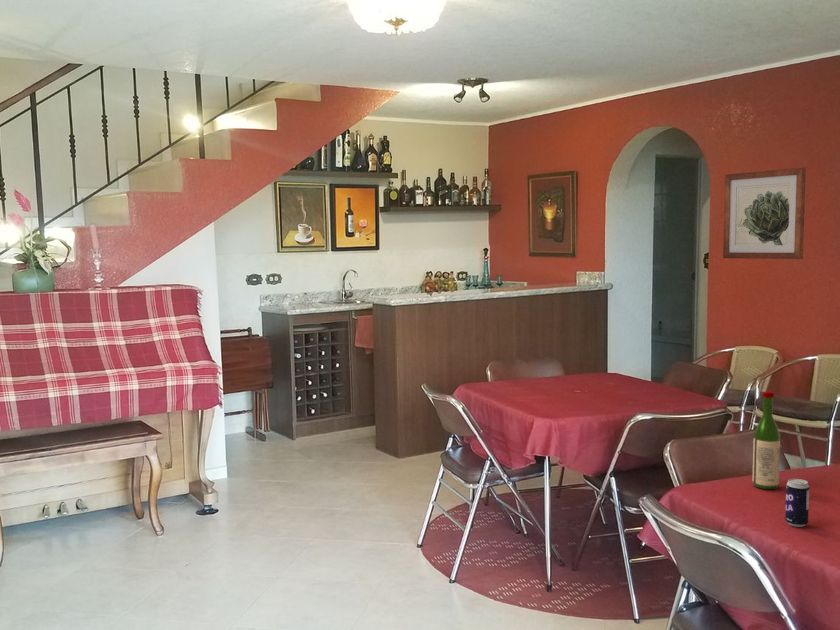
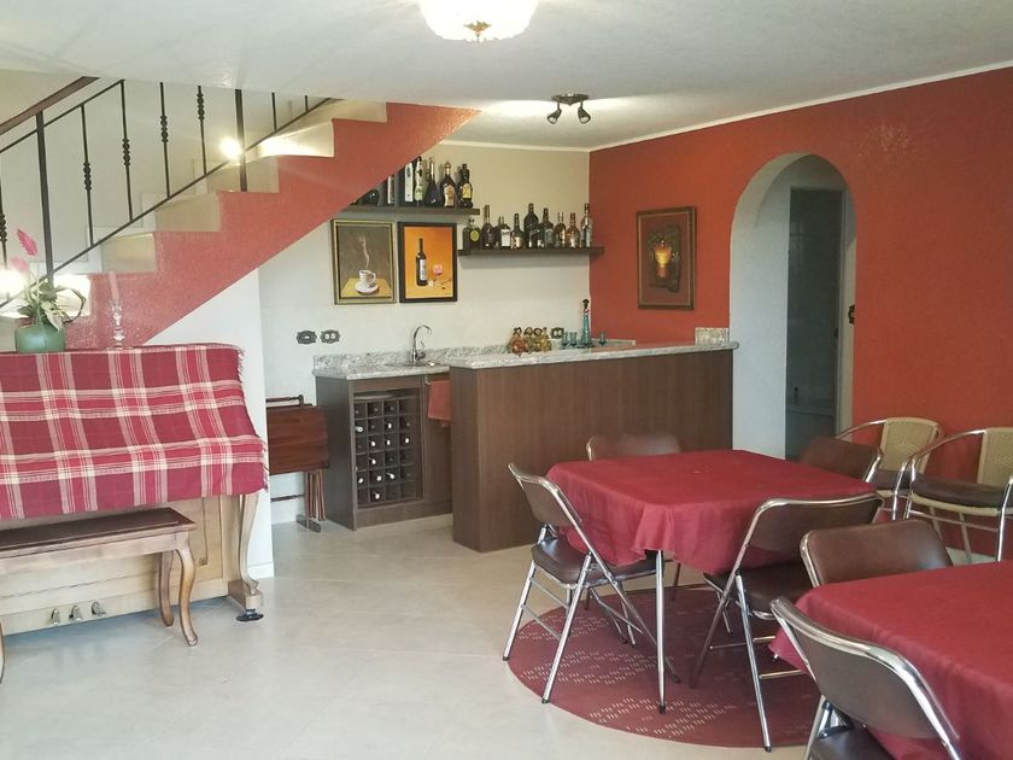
- wine bottle (766, 439)
- wall art (762, 215)
- beverage can (797, 502)
